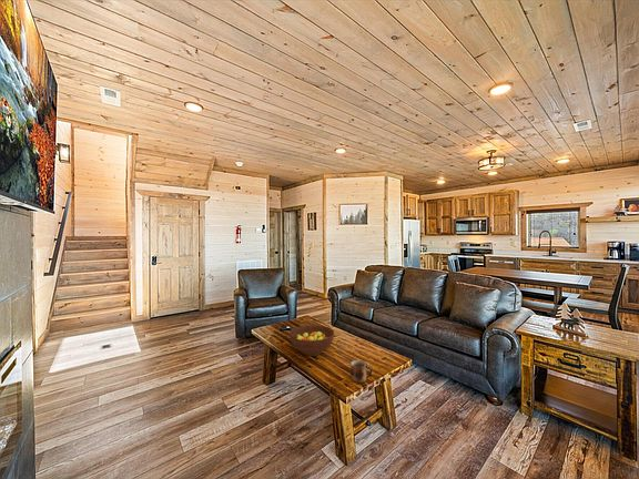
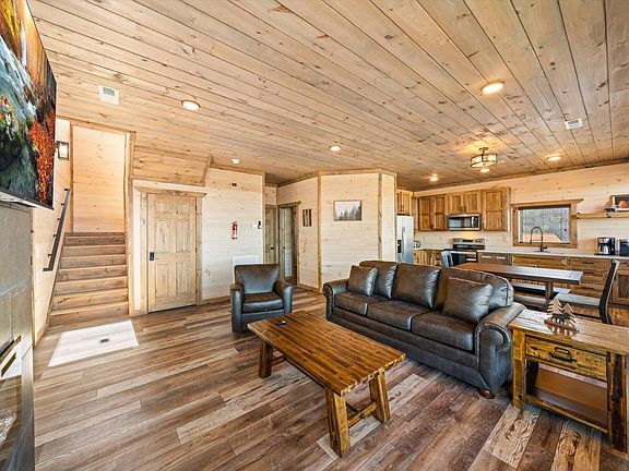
- mug (359, 370)
- fruit bowl (312, 342)
